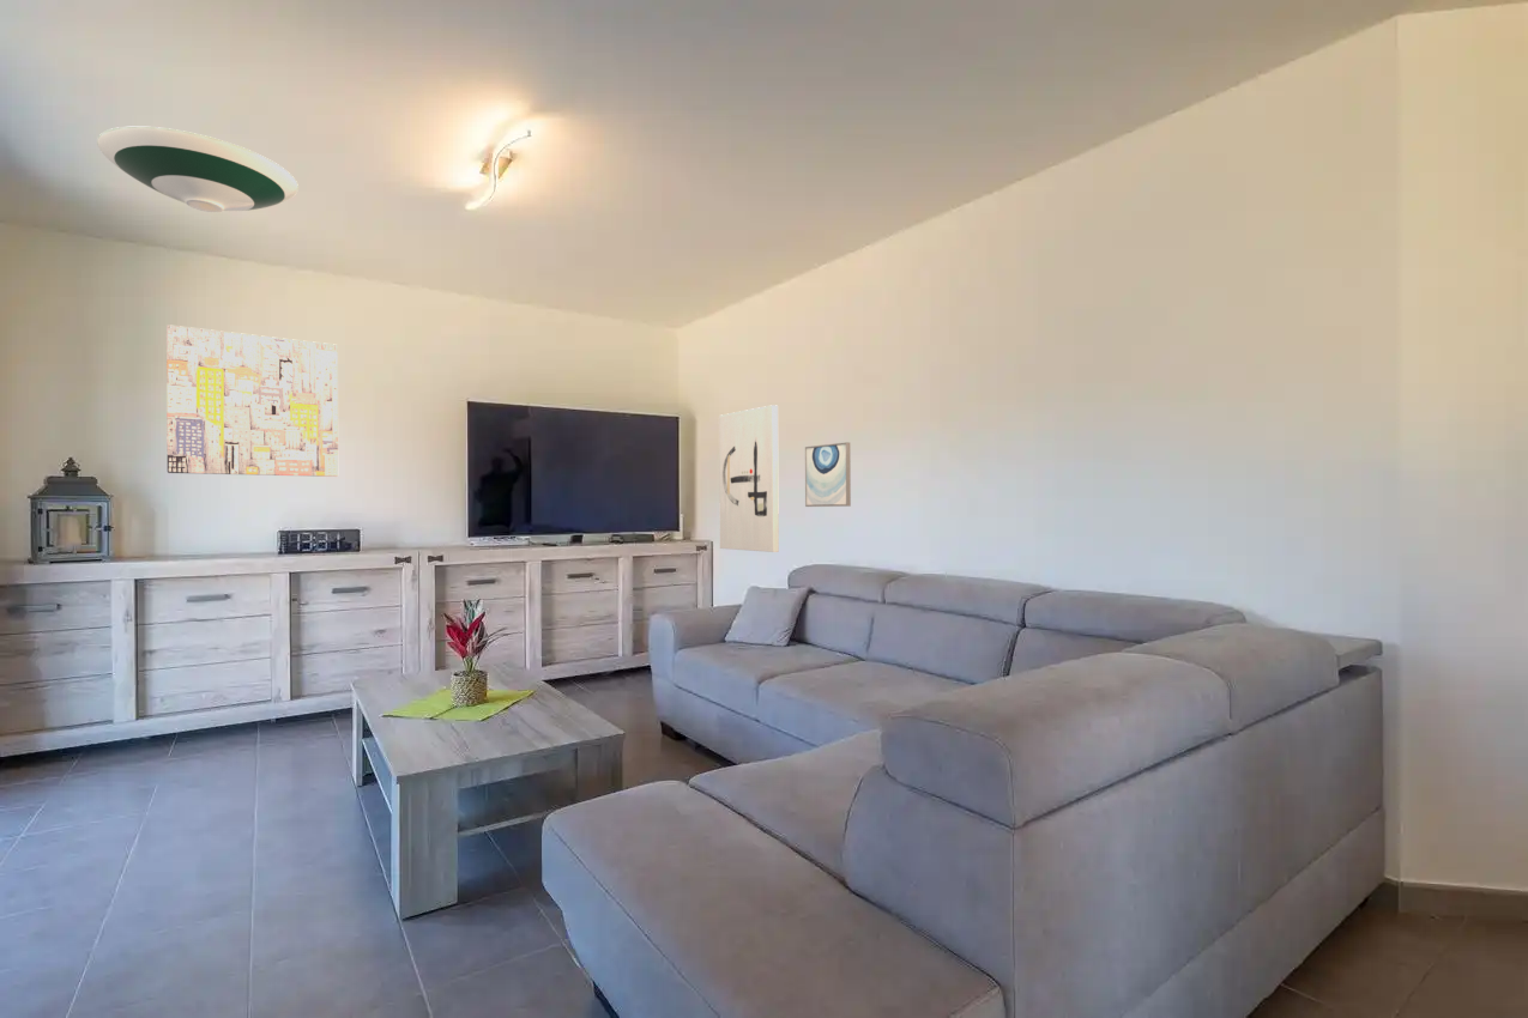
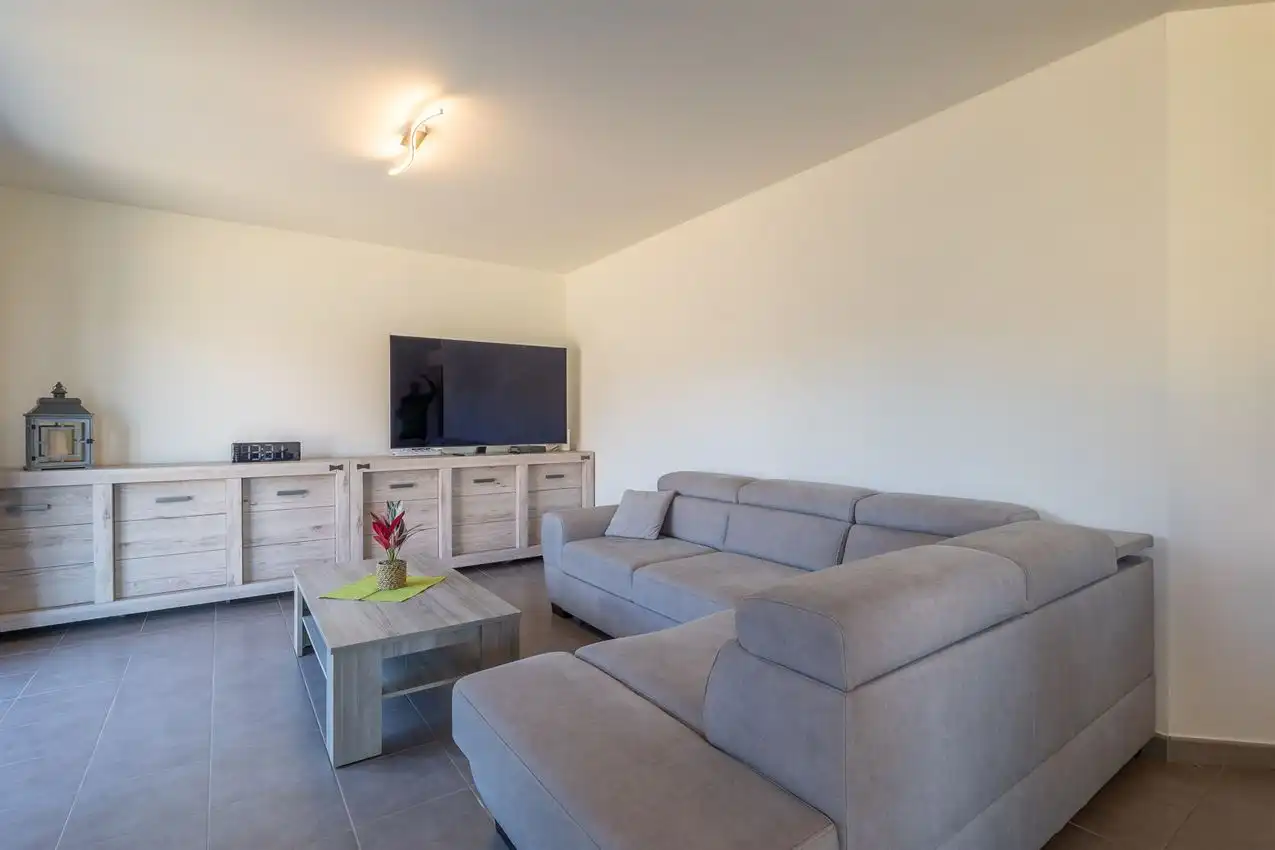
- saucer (204, 187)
- wall art (747, 480)
- wall art (256, 405)
- wall art (827, 475)
